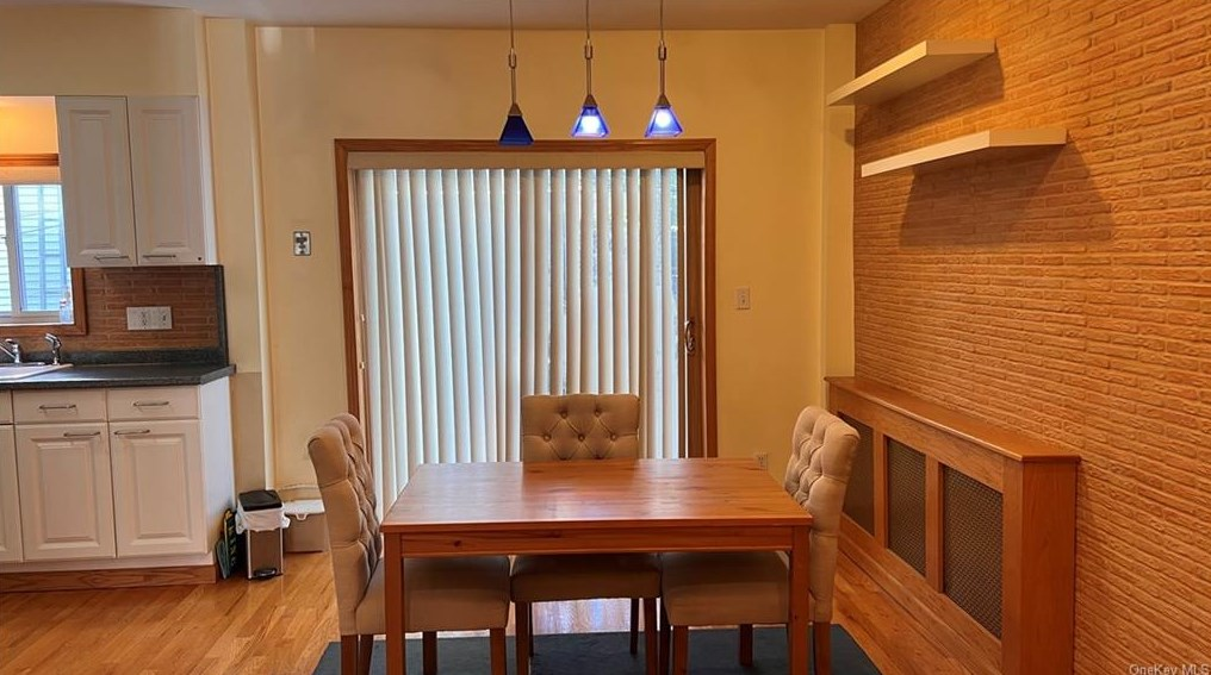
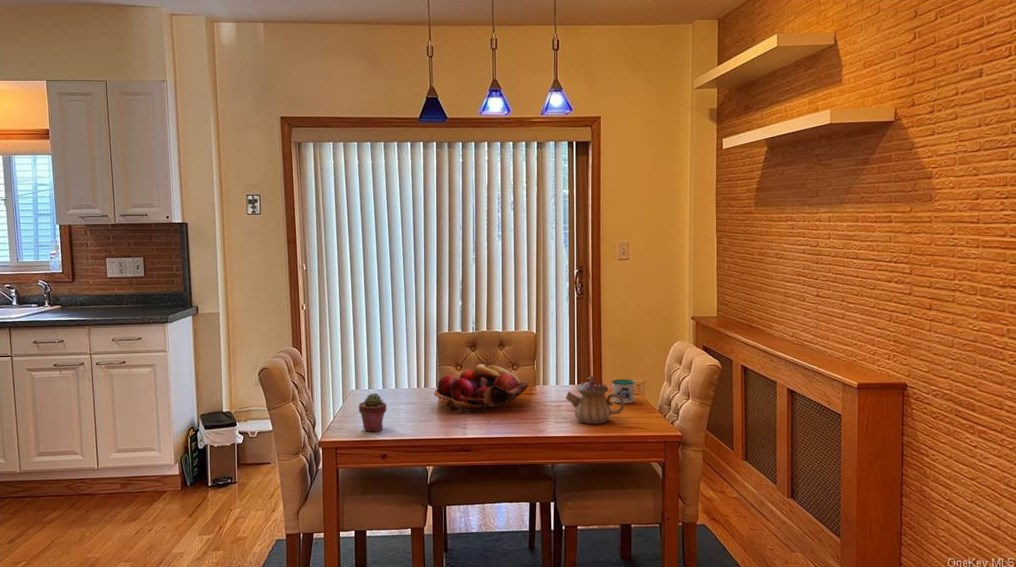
+ fruit basket (481, 386)
+ teapot (595, 398)
+ mug (620, 391)
+ potted succulent (372, 411)
